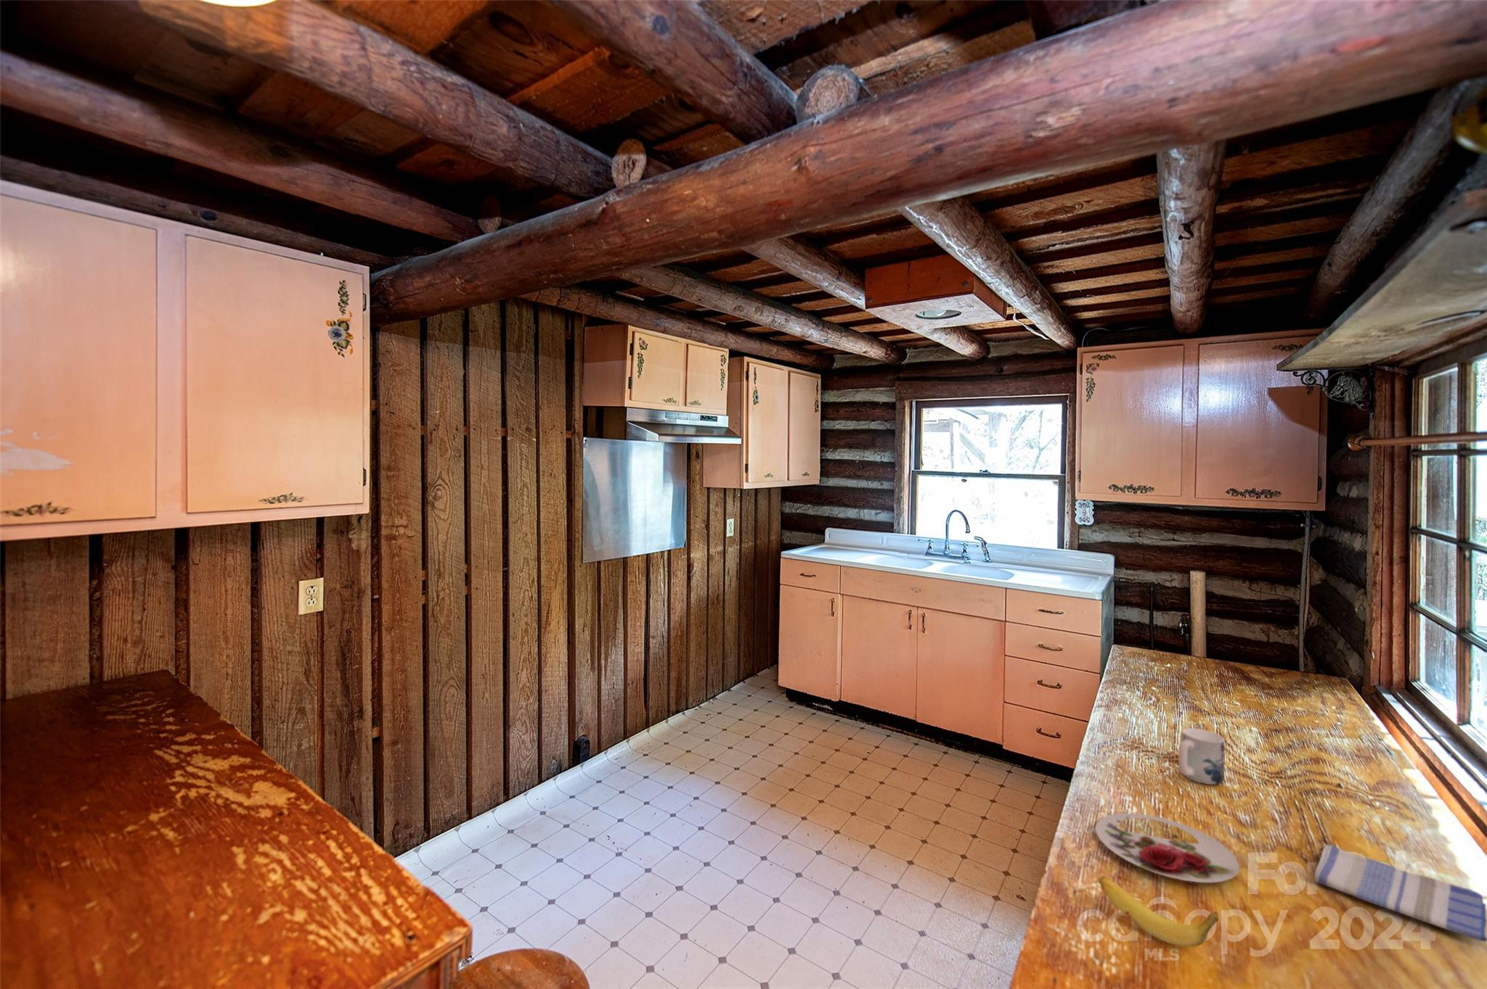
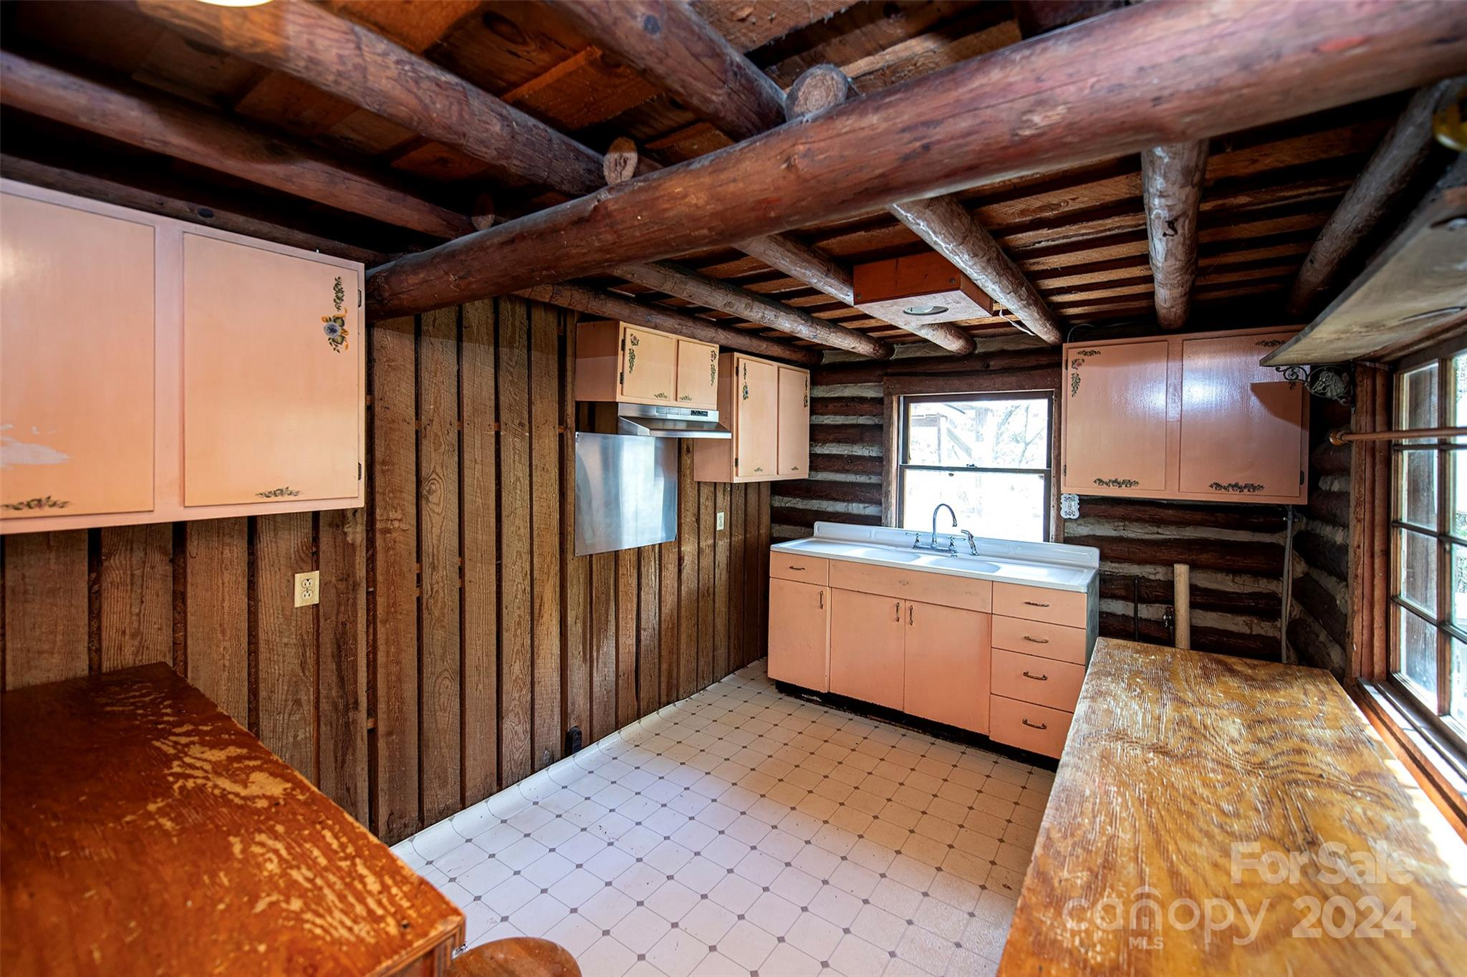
- banana (1154, 913)
- dish towel (1395, 887)
- mug (1201, 757)
- plate (1163, 843)
